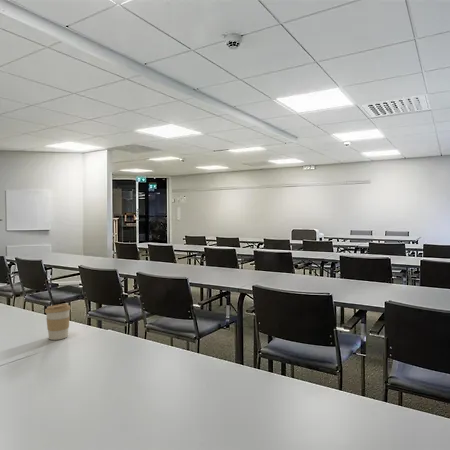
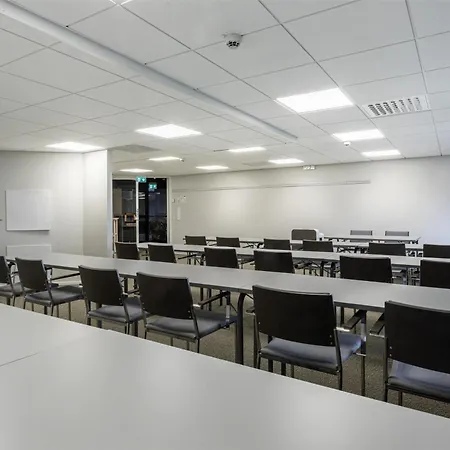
- coffee cup (58, 320)
